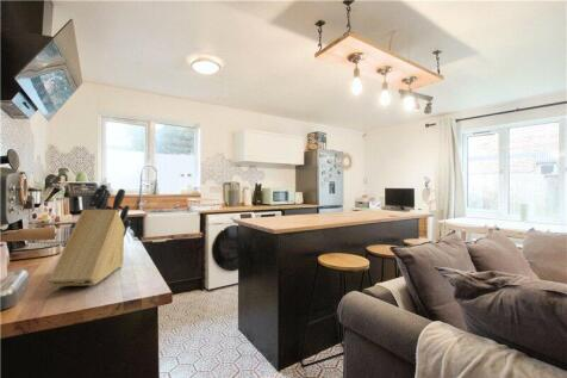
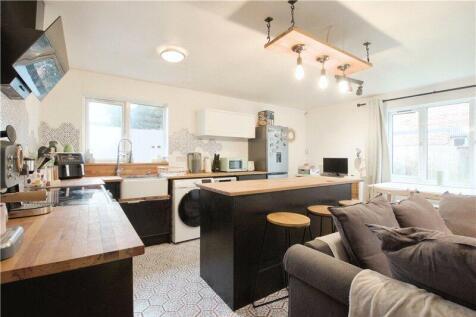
- knife block (98, 228)
